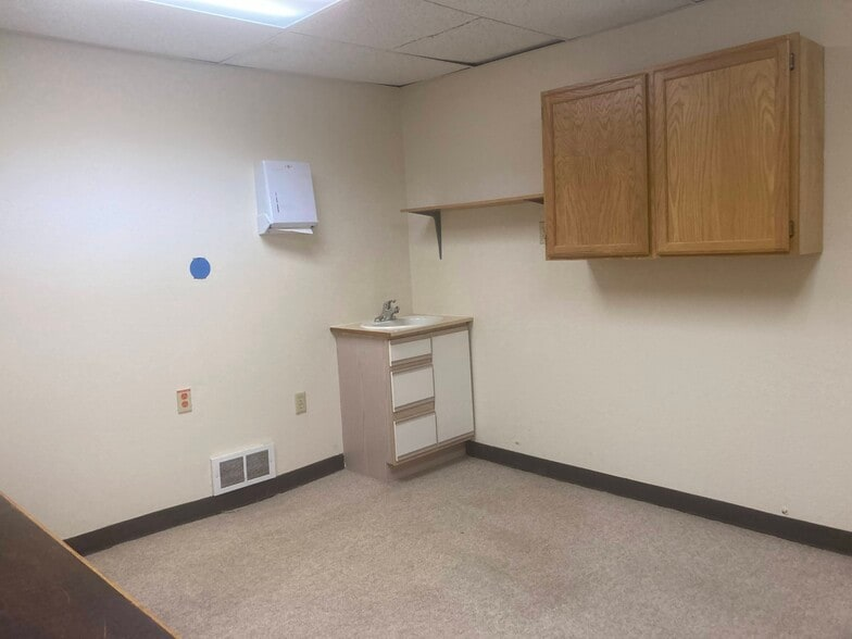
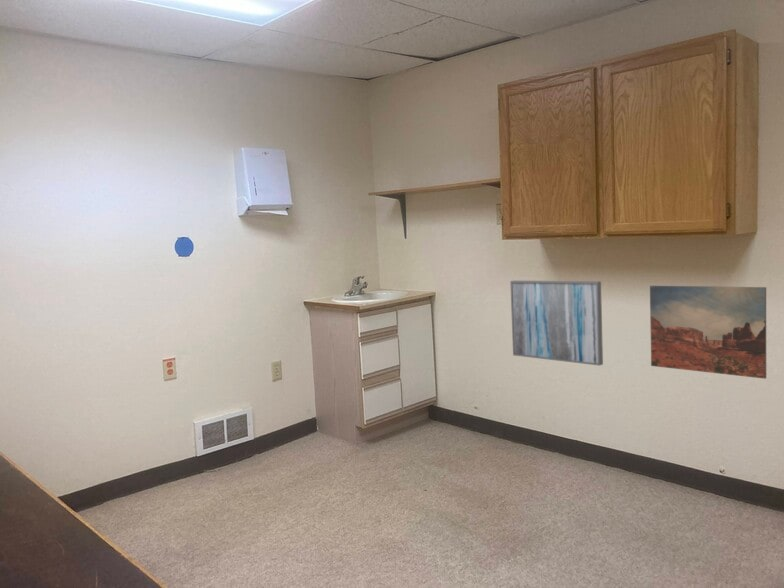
+ wall art (554, 320)
+ wall art (704, 329)
